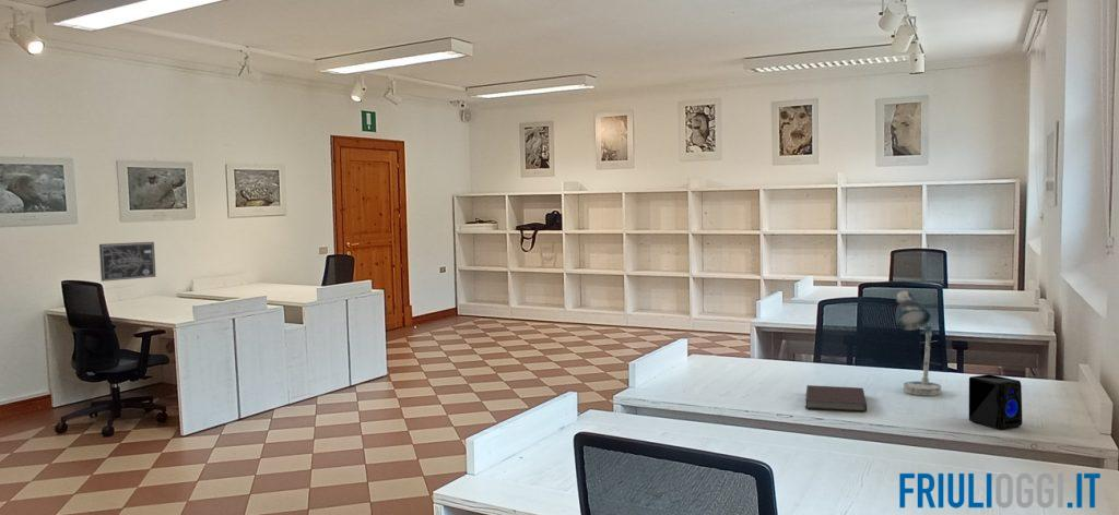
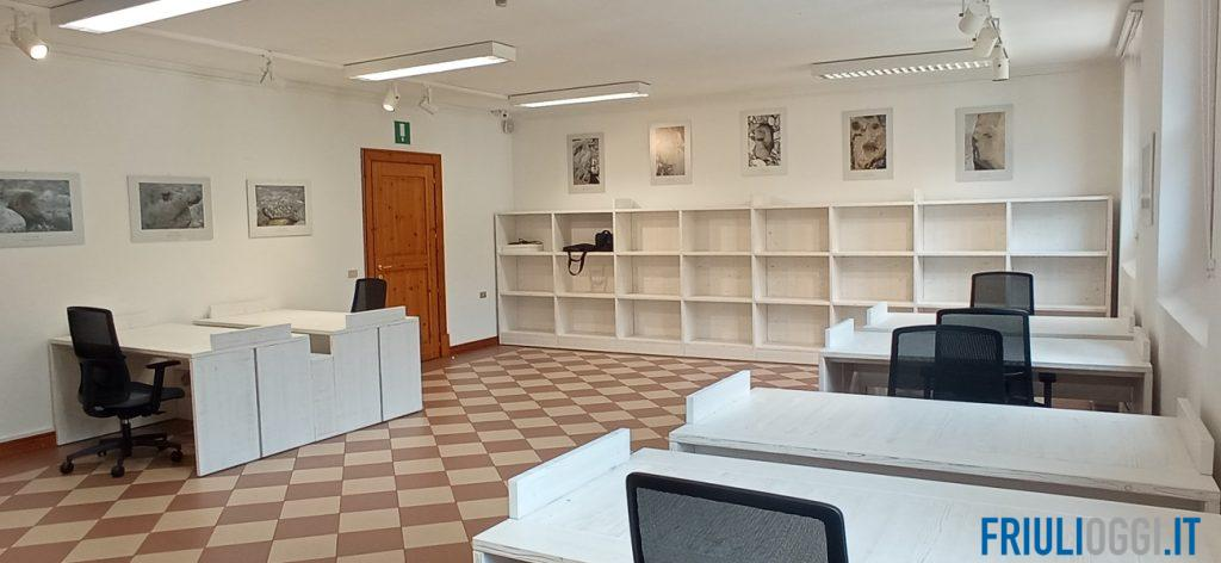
- notebook (835, 397)
- wall art (128, 261)
- desk lamp (926, 343)
- speaker (994, 400)
